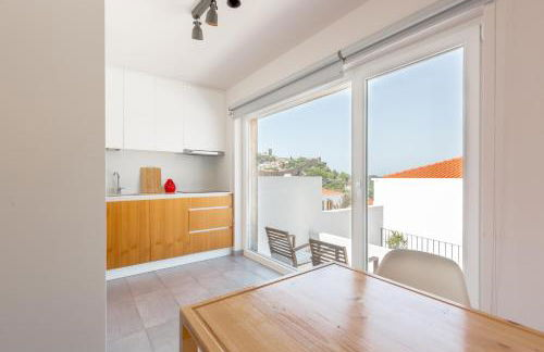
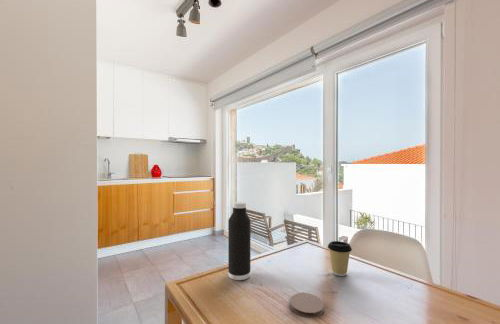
+ coffee cup (339, 257)
+ water bottle (239, 238)
+ coaster (306, 304)
